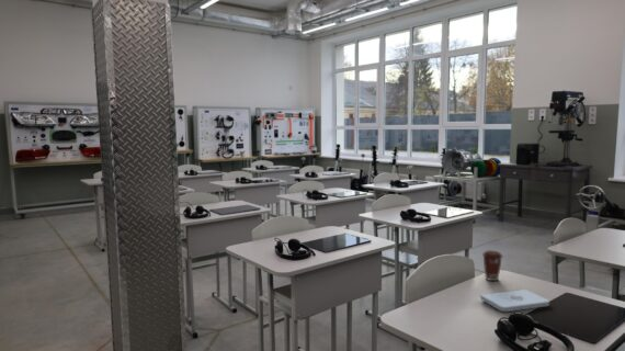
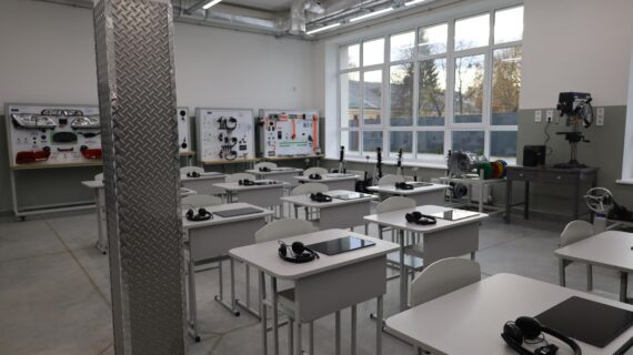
- notepad (514, 299)
- coffee cup (491, 265)
